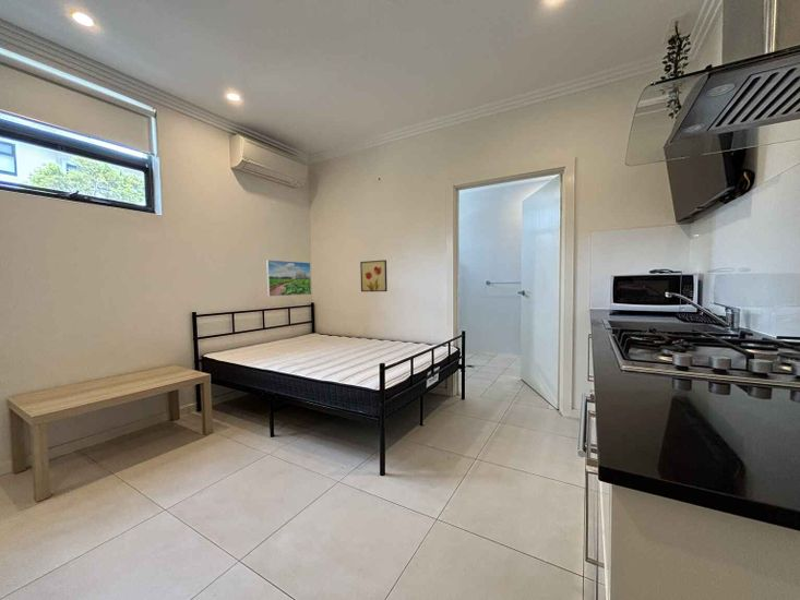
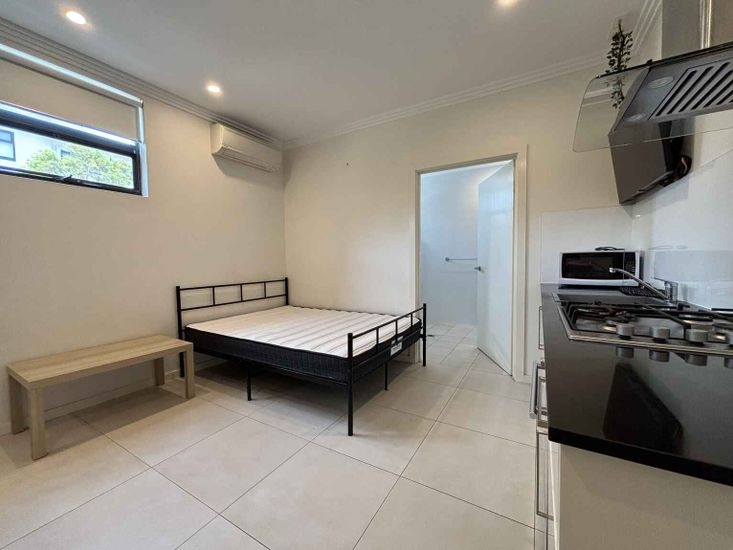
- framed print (290, 278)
- wall art (373, 276)
